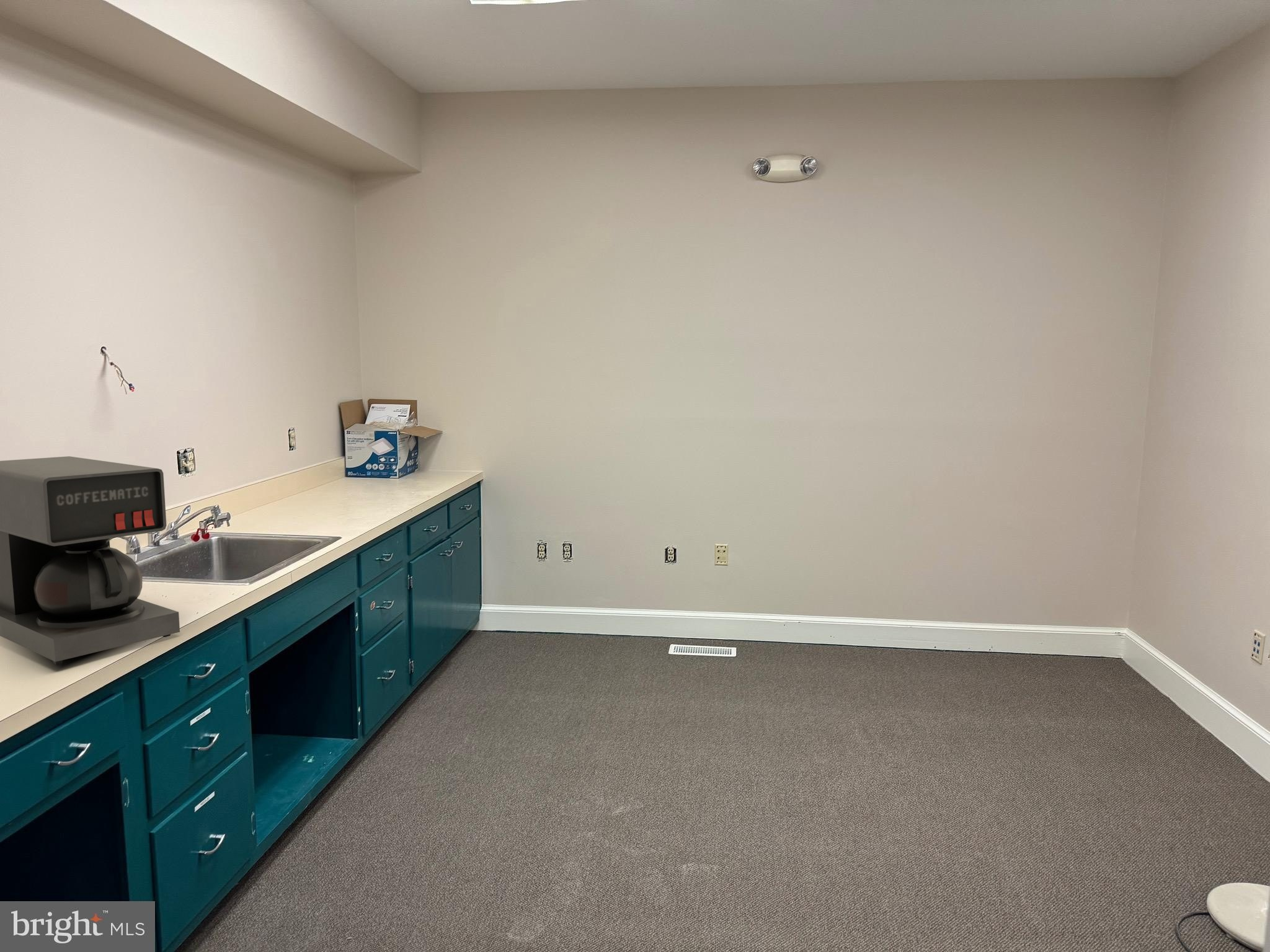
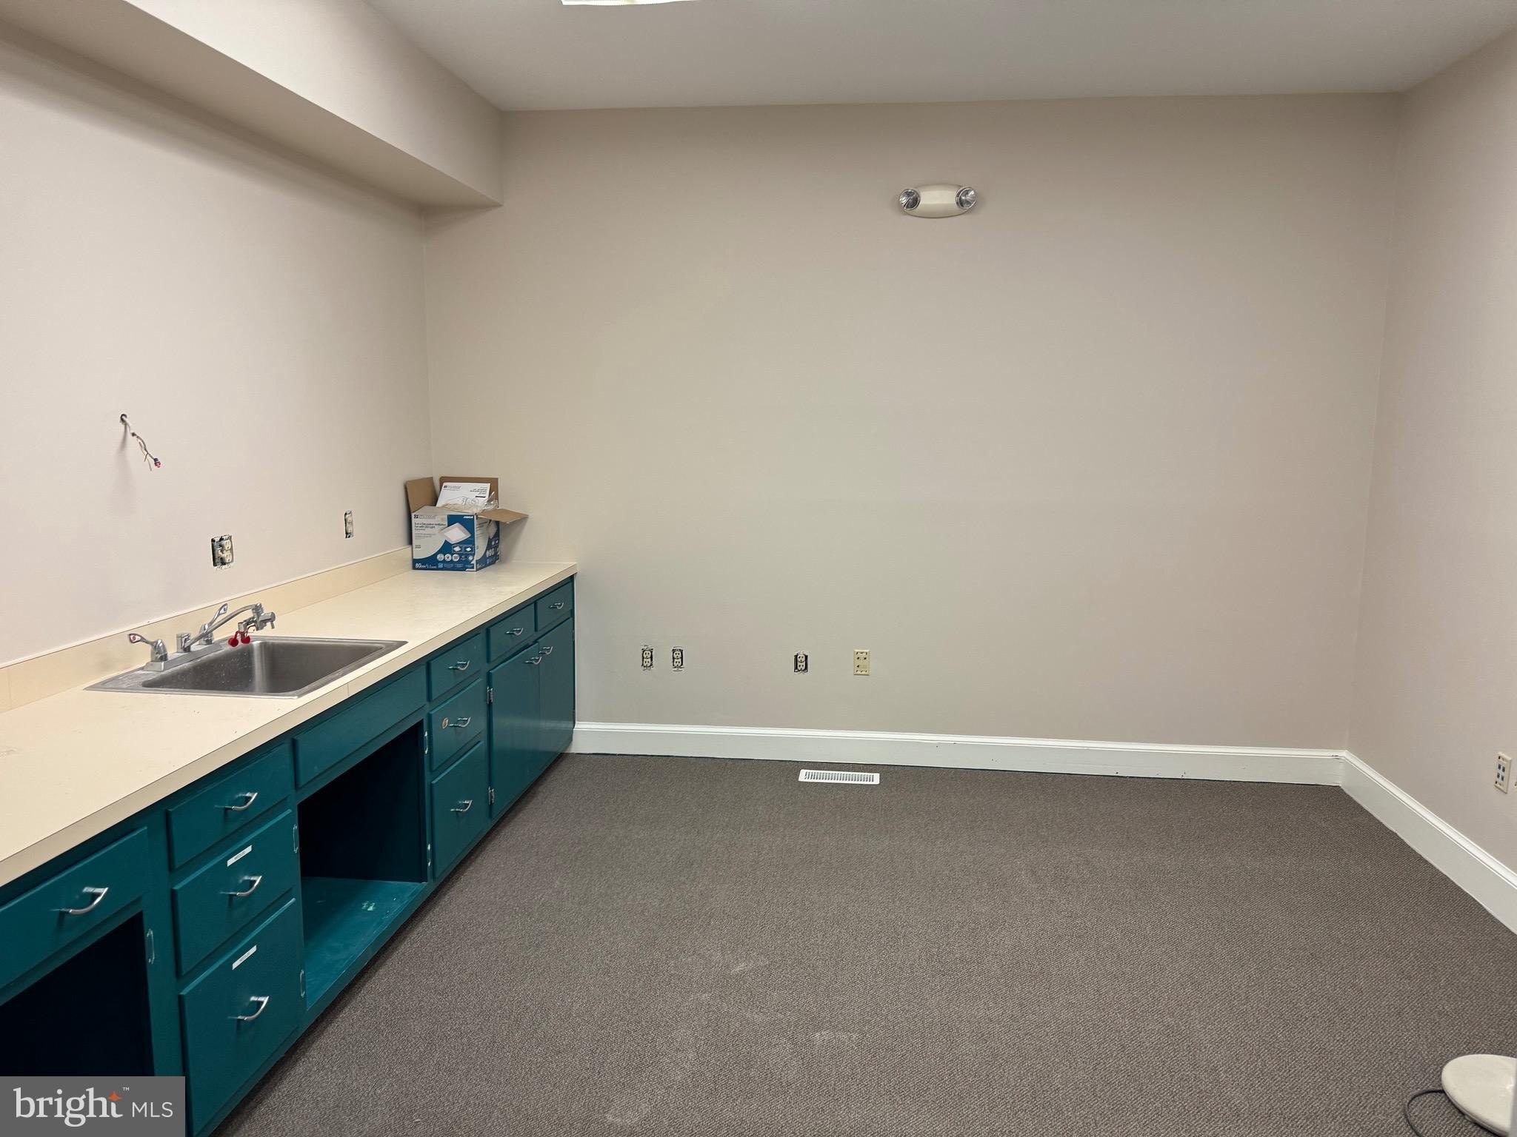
- coffee maker (67, 550)
